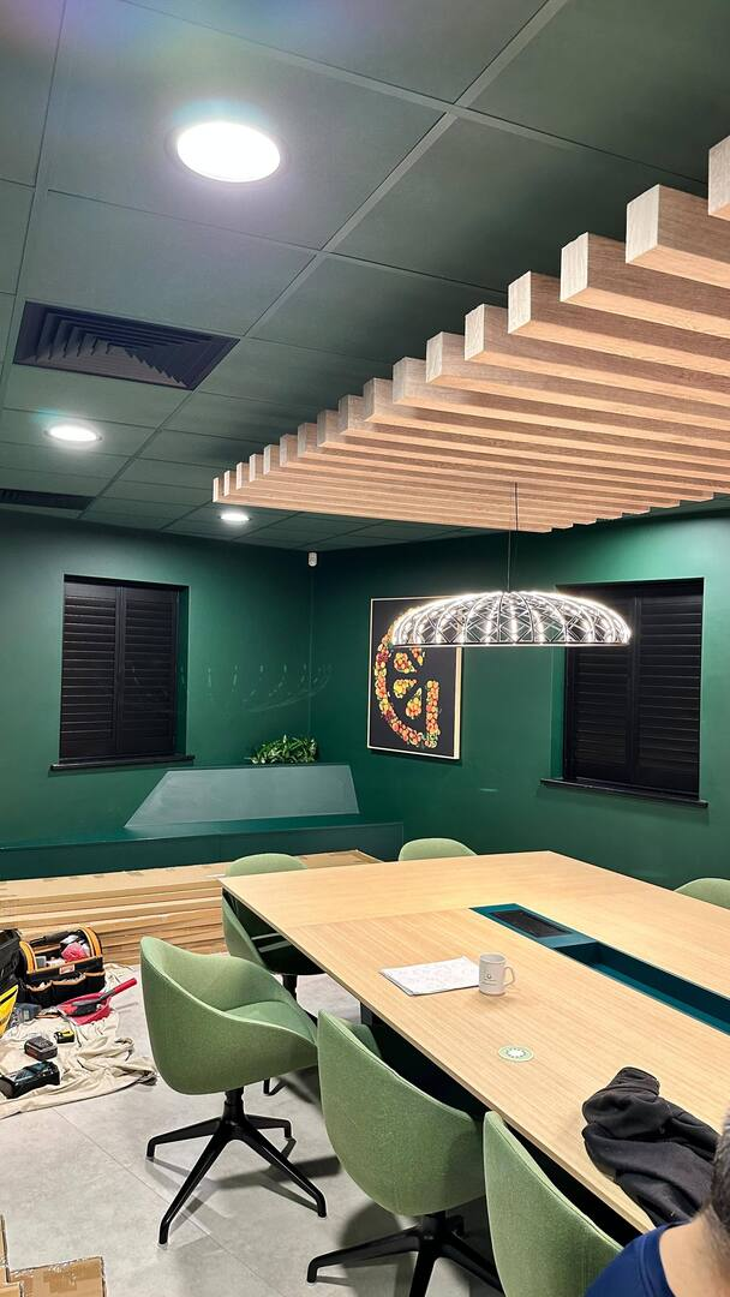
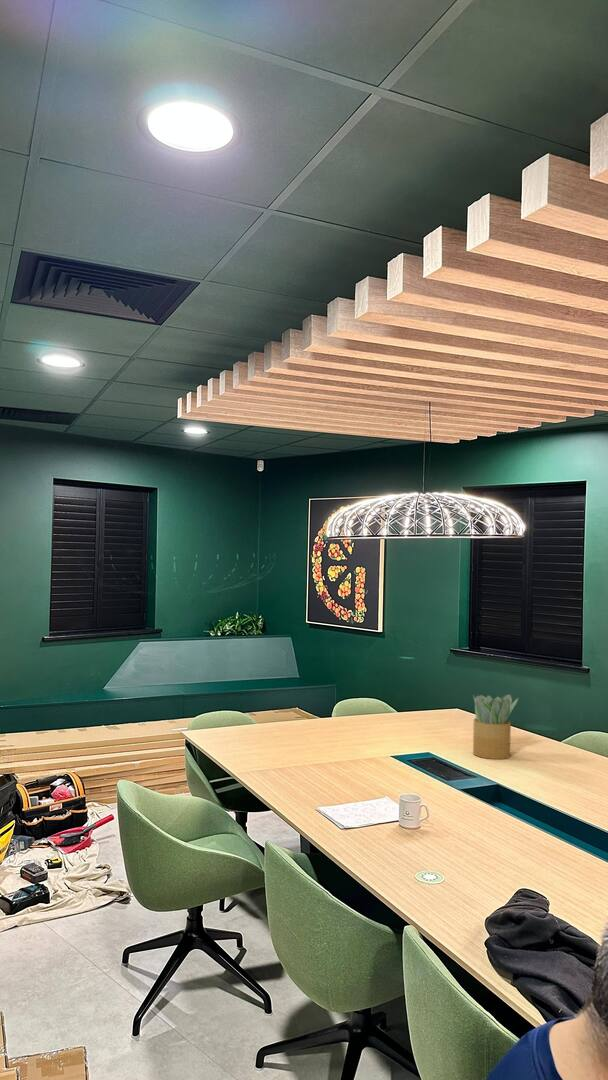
+ potted plant (494, 724)
